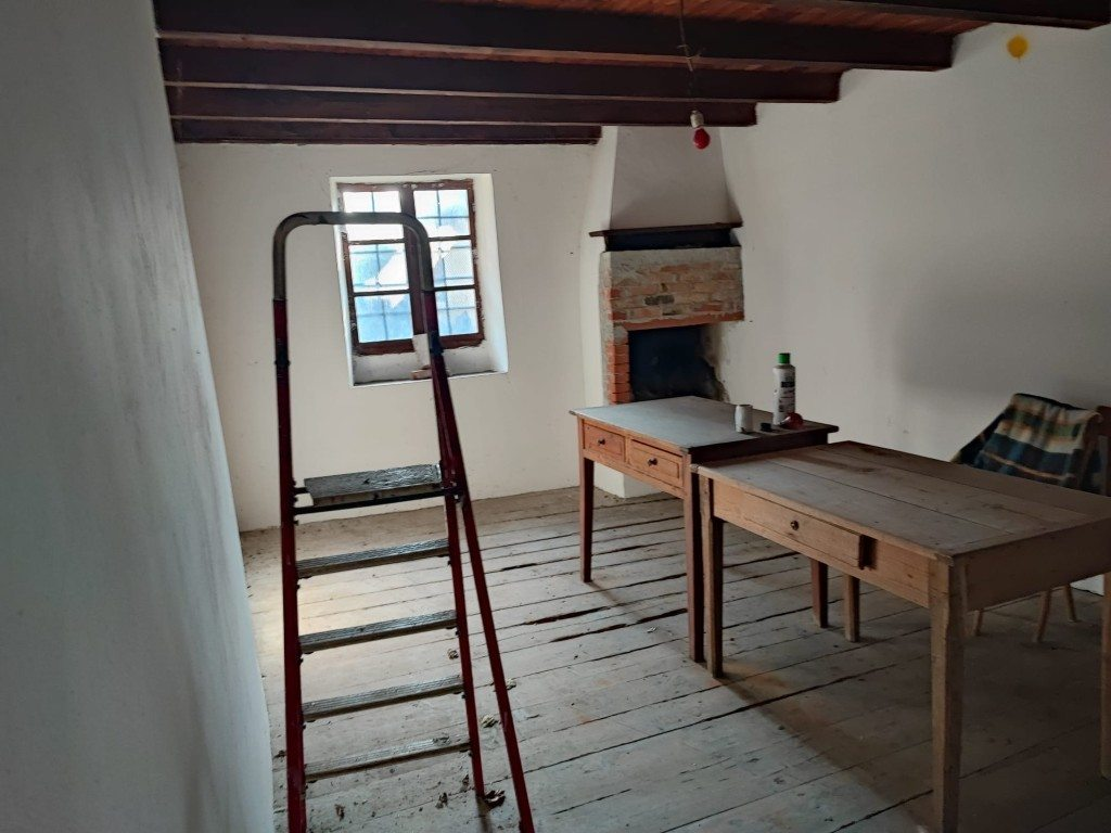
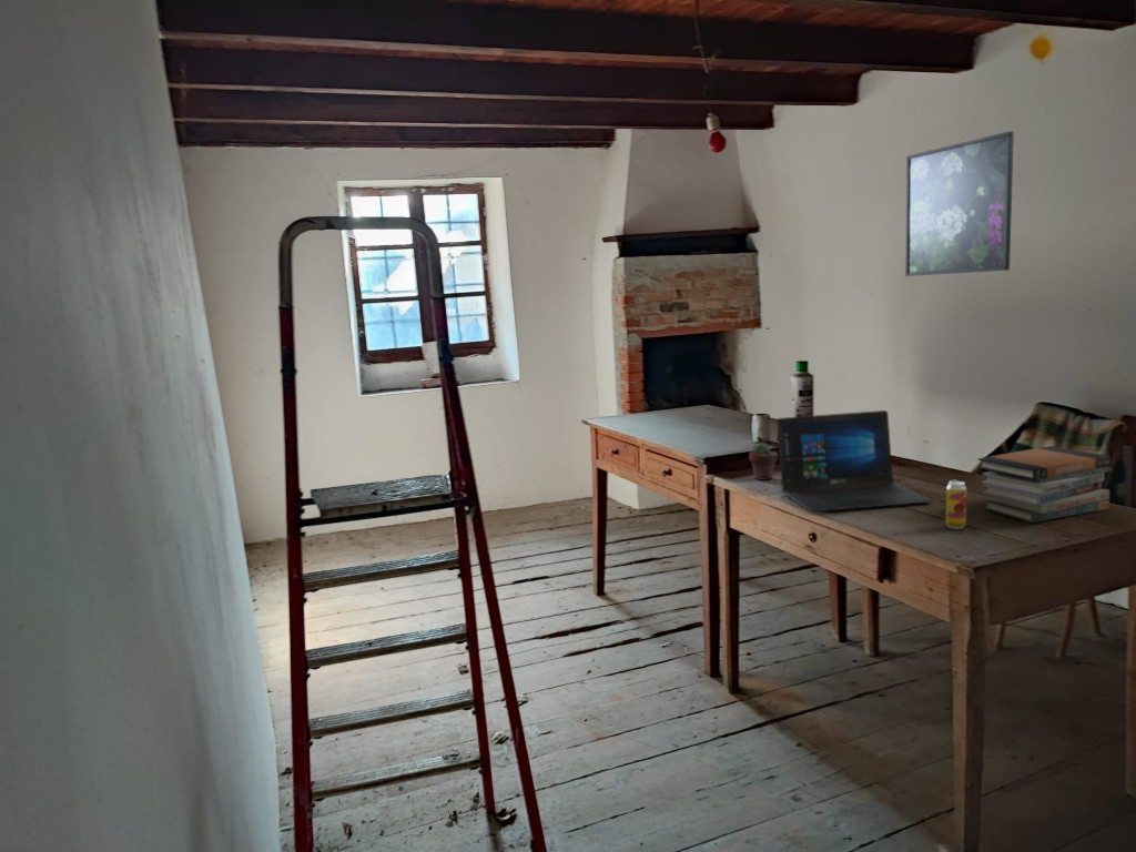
+ book stack (1043, 483)
+ potted succulent (763, 459)
+ beverage can (955, 504)
+ laptop (851, 458)
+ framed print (954, 210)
